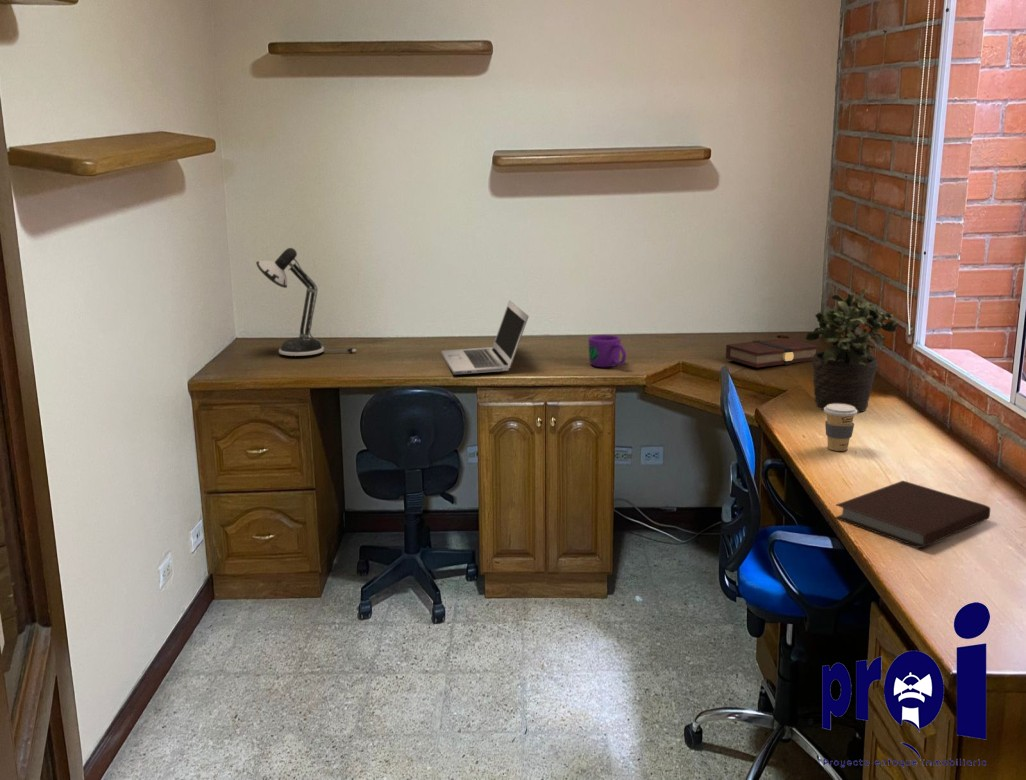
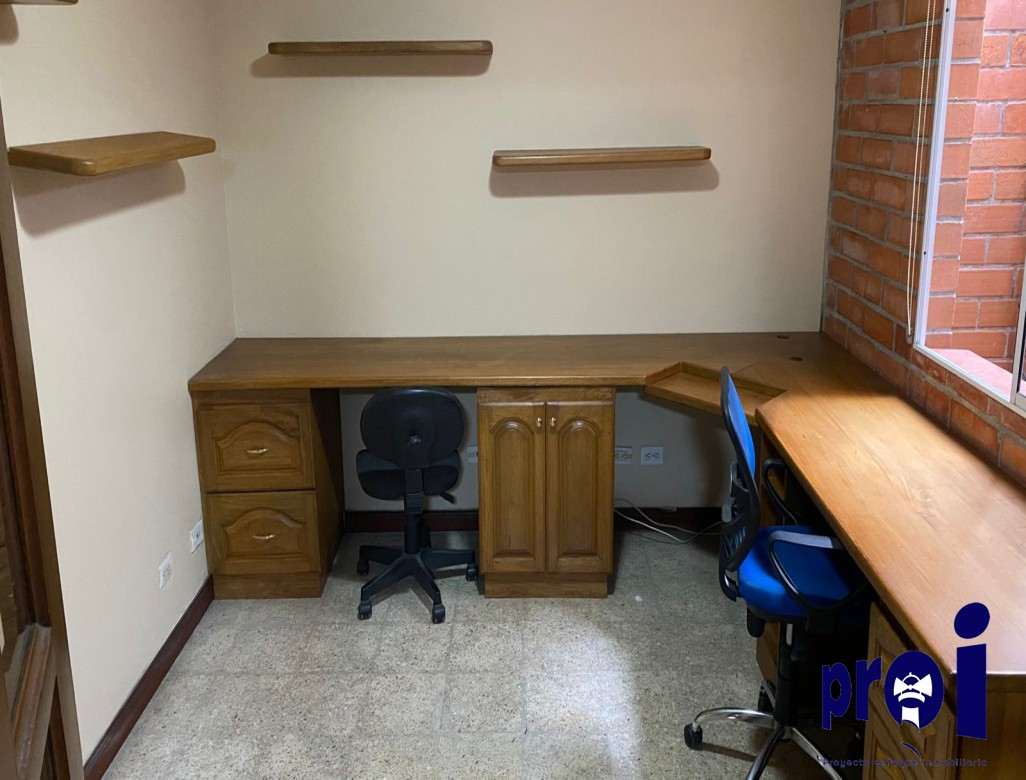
- potted plant (851, 349)
- coffee cup (839, 427)
- laptop (483, 348)
- notebook (912, 512)
- book (771, 352)
- desk lamp (305, 301)
- mug (609, 352)
